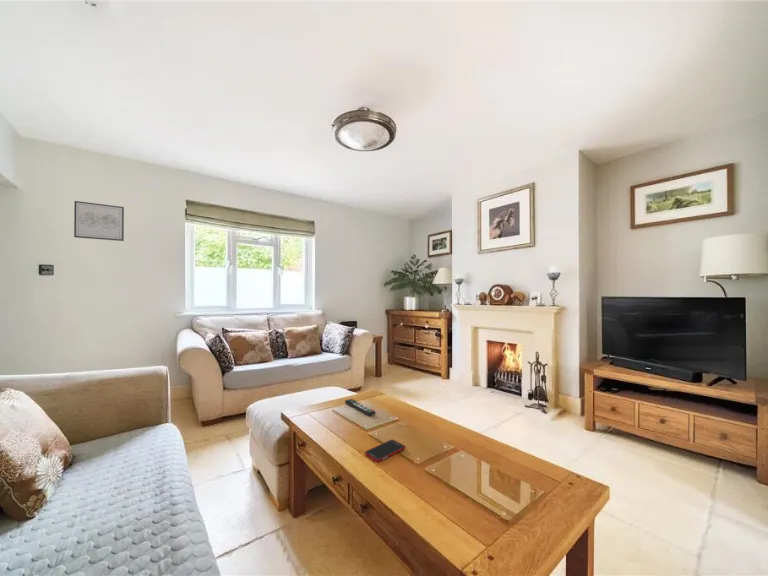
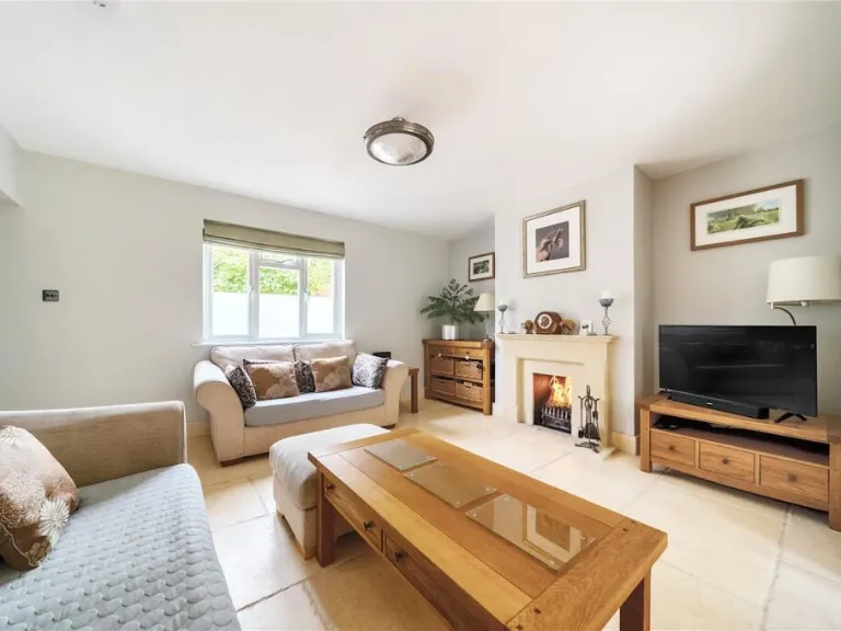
- wall art (100, 221)
- remote control (359, 406)
- cell phone (385, 450)
